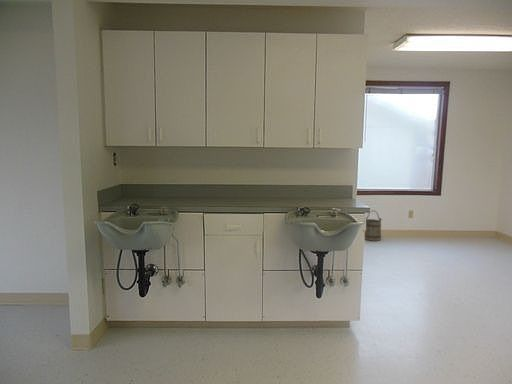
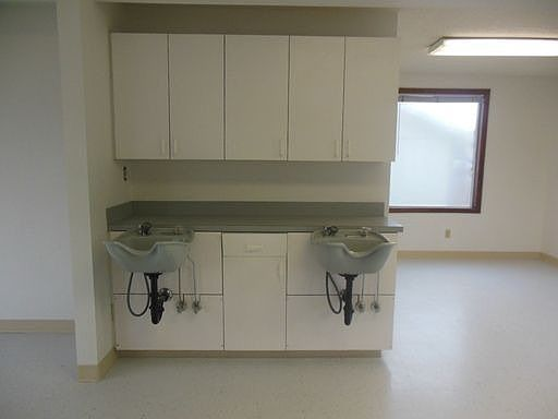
- bucket (372, 224)
